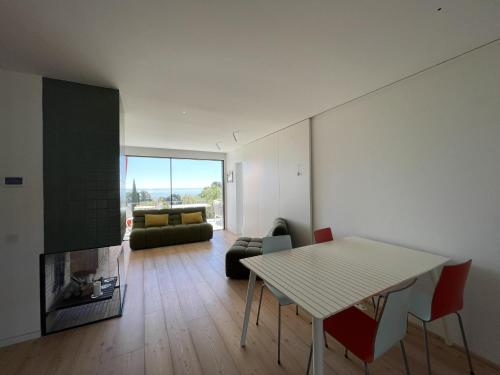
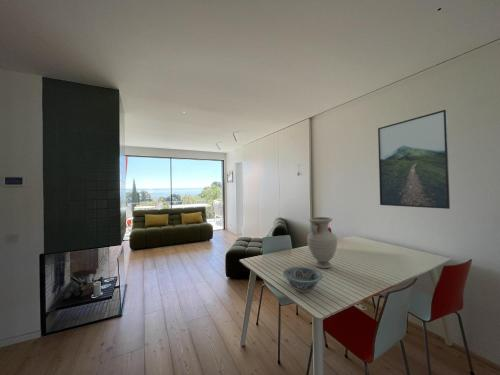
+ vase (321, 242)
+ bowl (302, 280)
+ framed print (409, 163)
